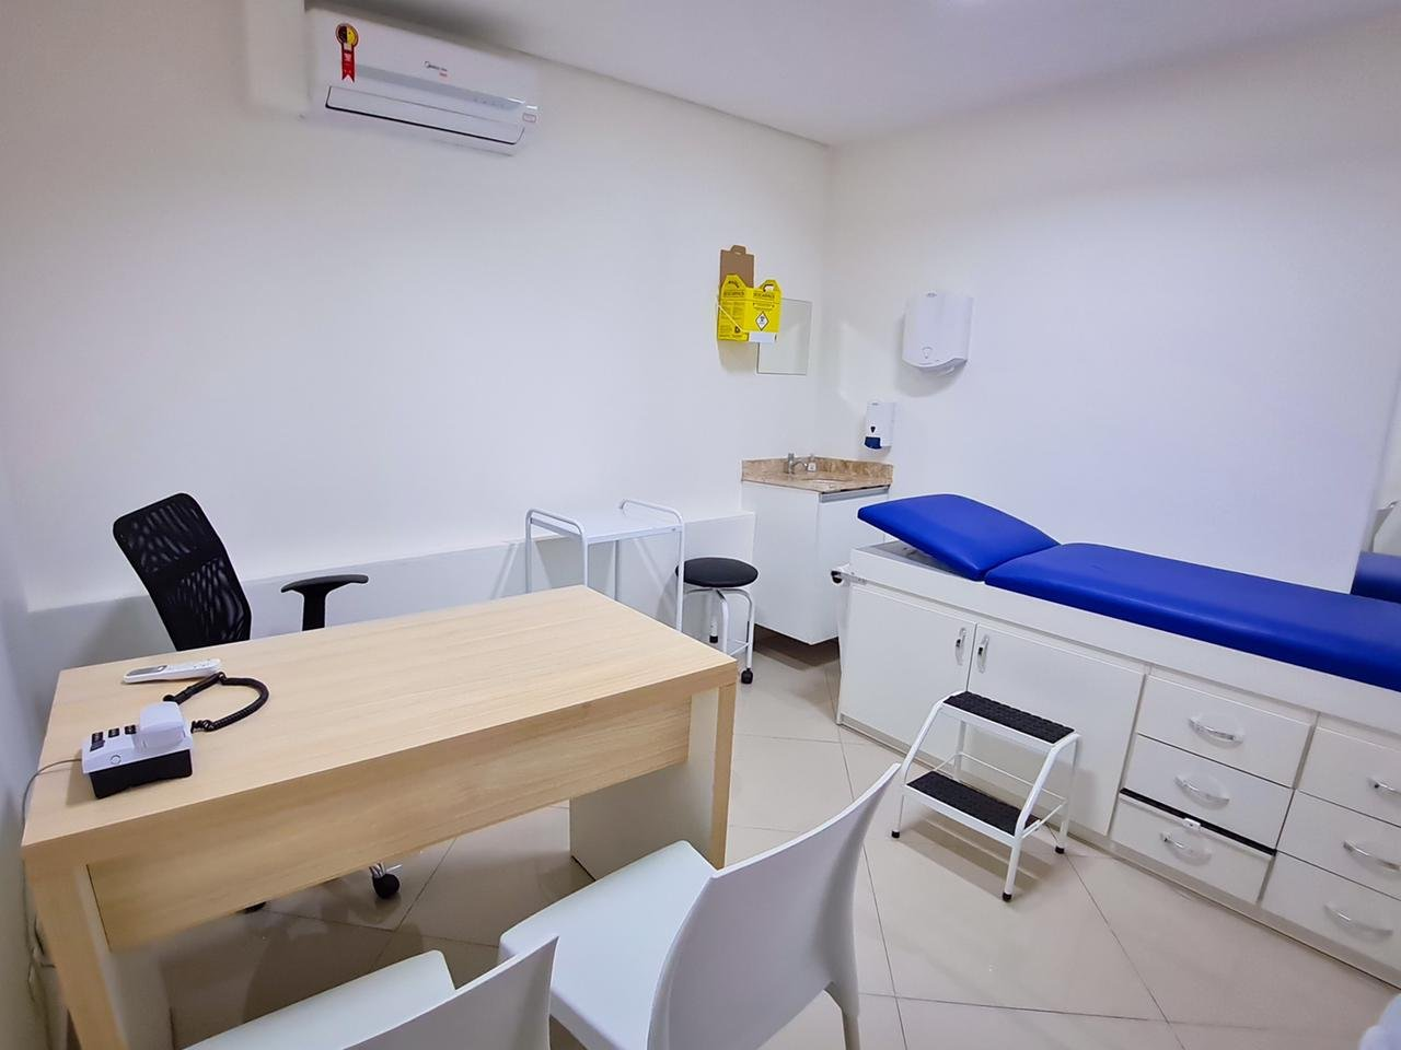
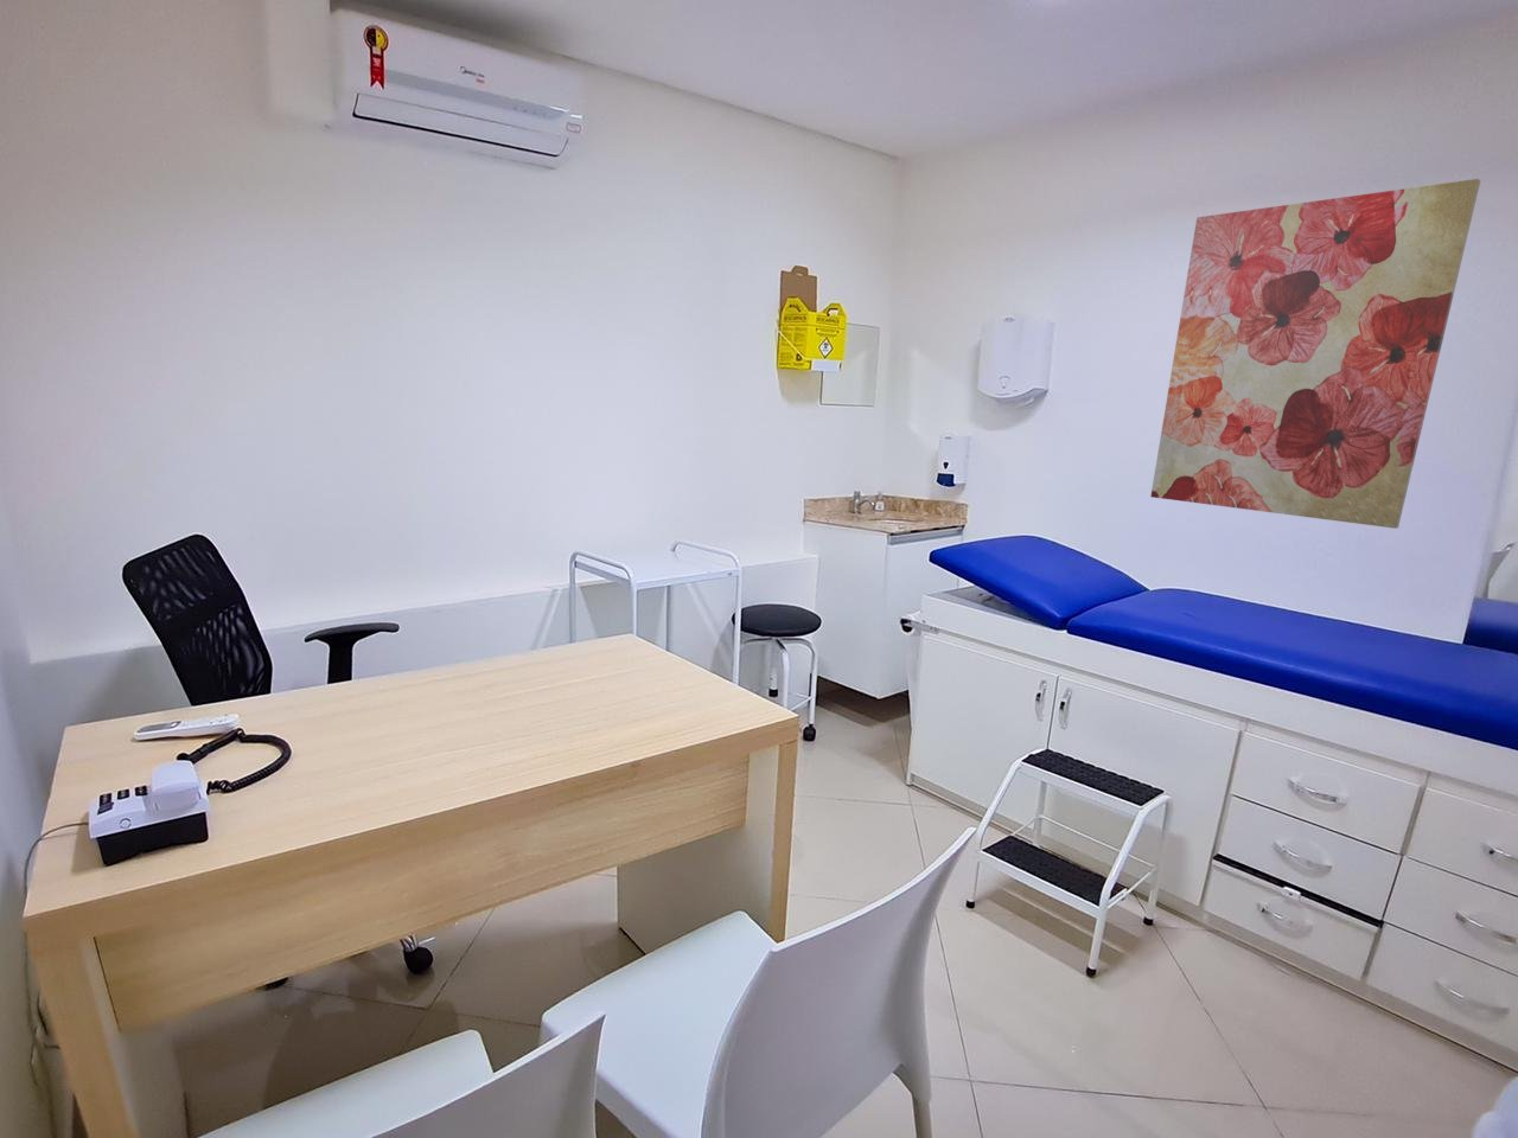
+ wall art (1291, 361)
